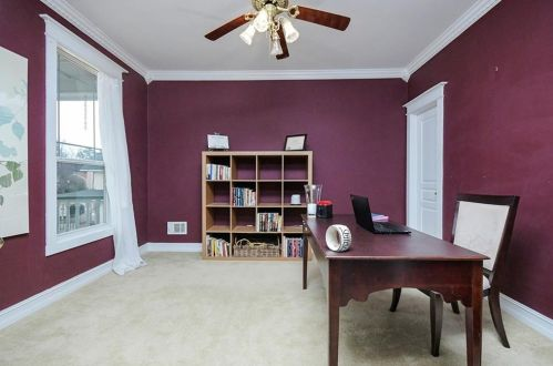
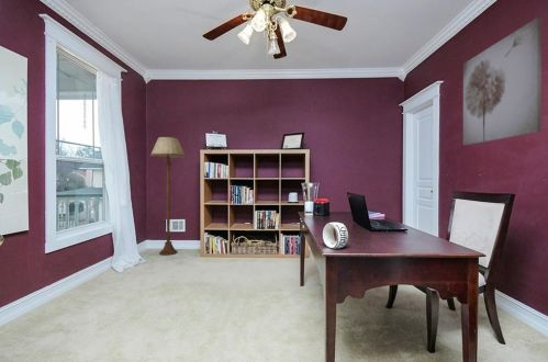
+ floor lamp (168, 193)
+ wall art (495, 91)
